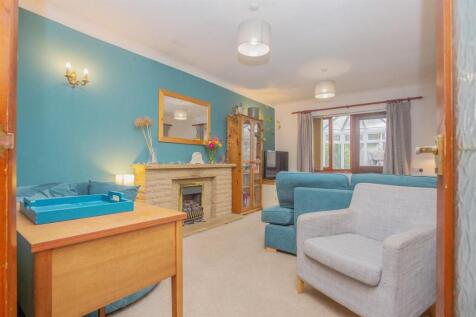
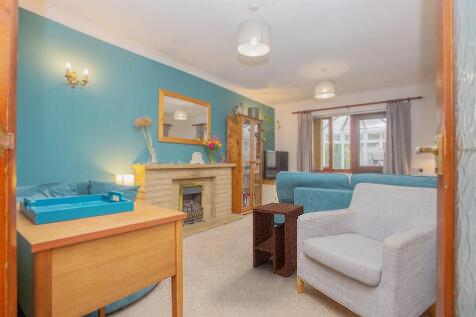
+ side table (279, 235)
